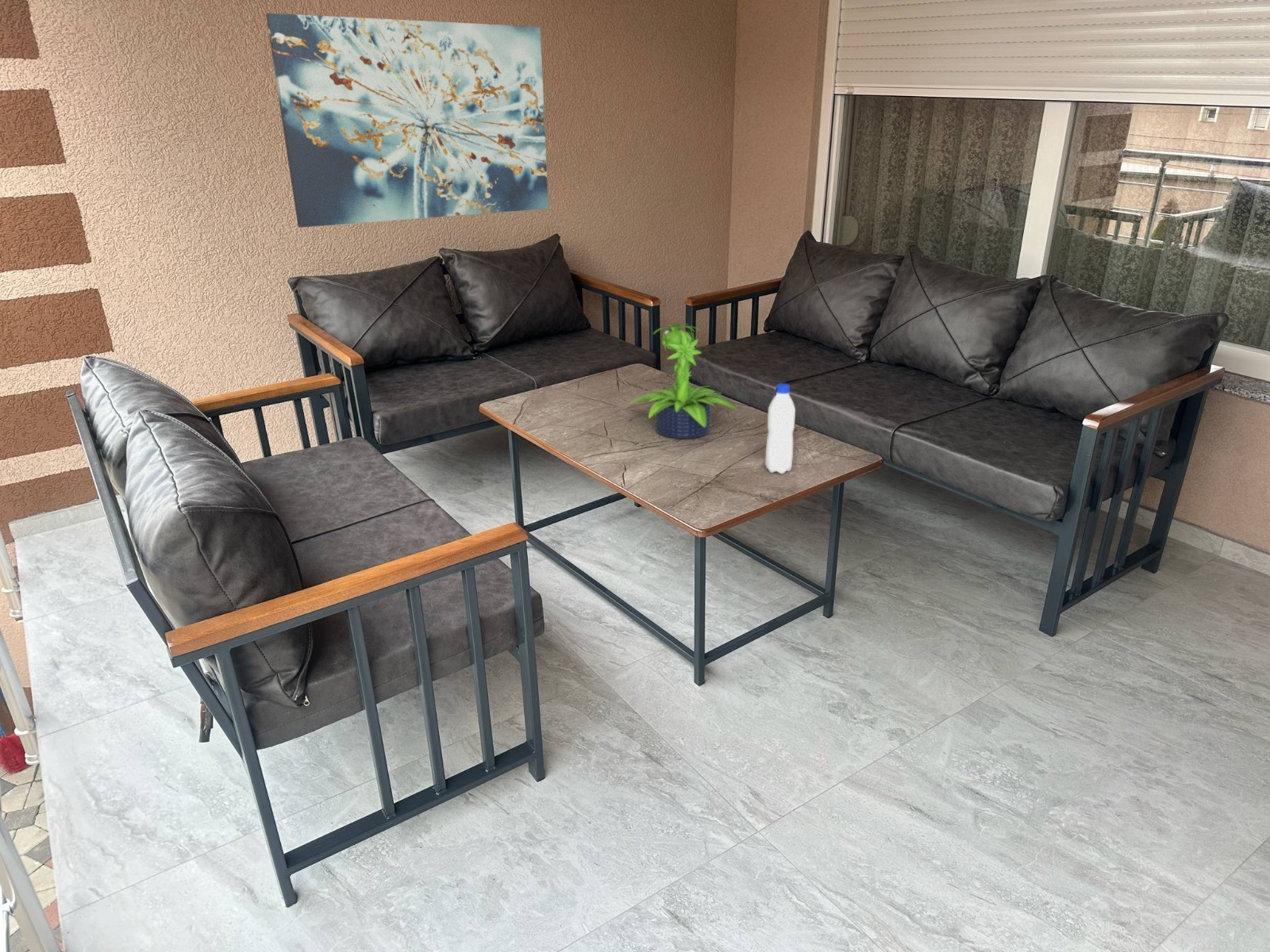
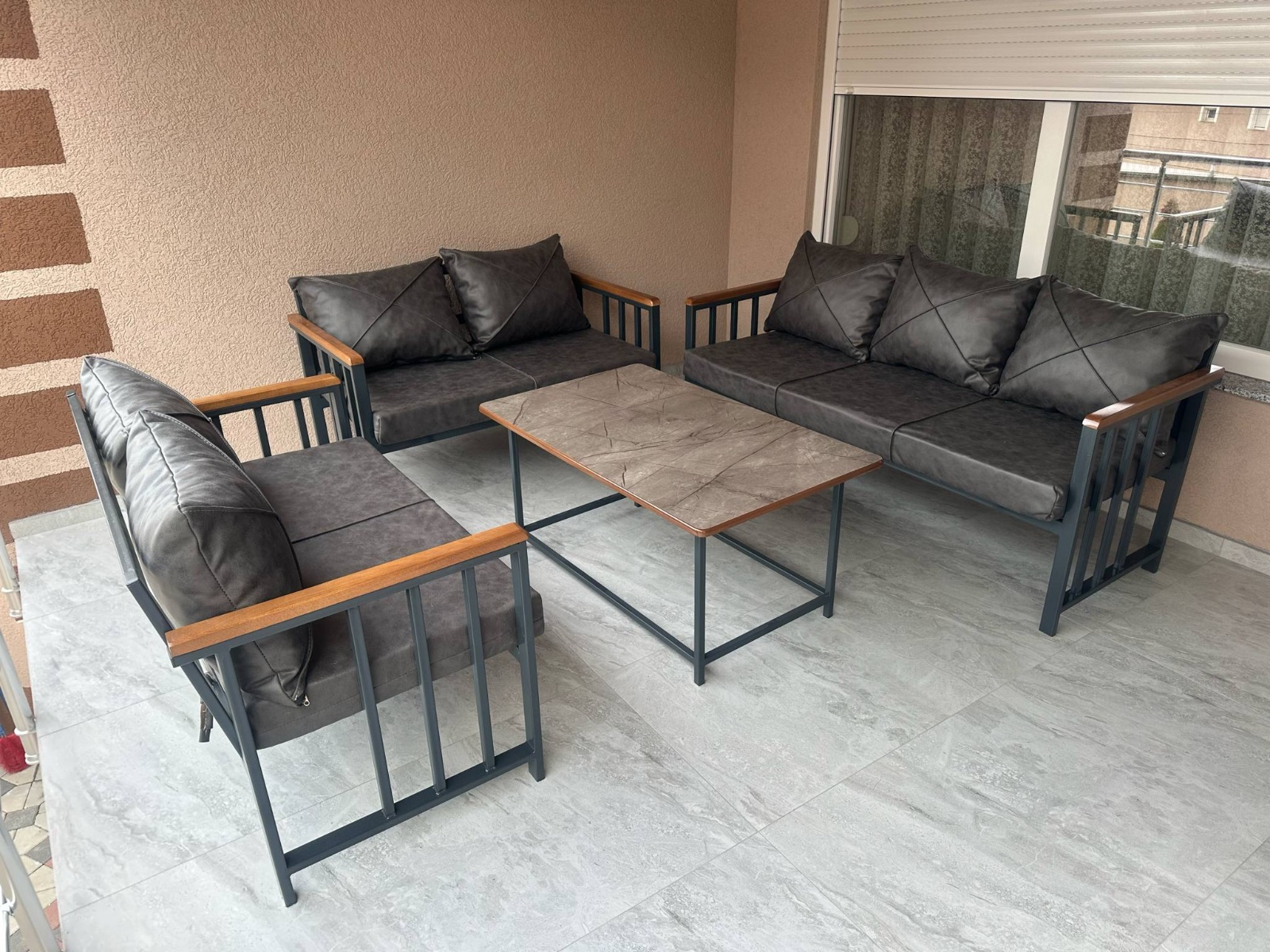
- potted plant (685, 378)
- water bottle (780, 428)
- wall art (424, 122)
